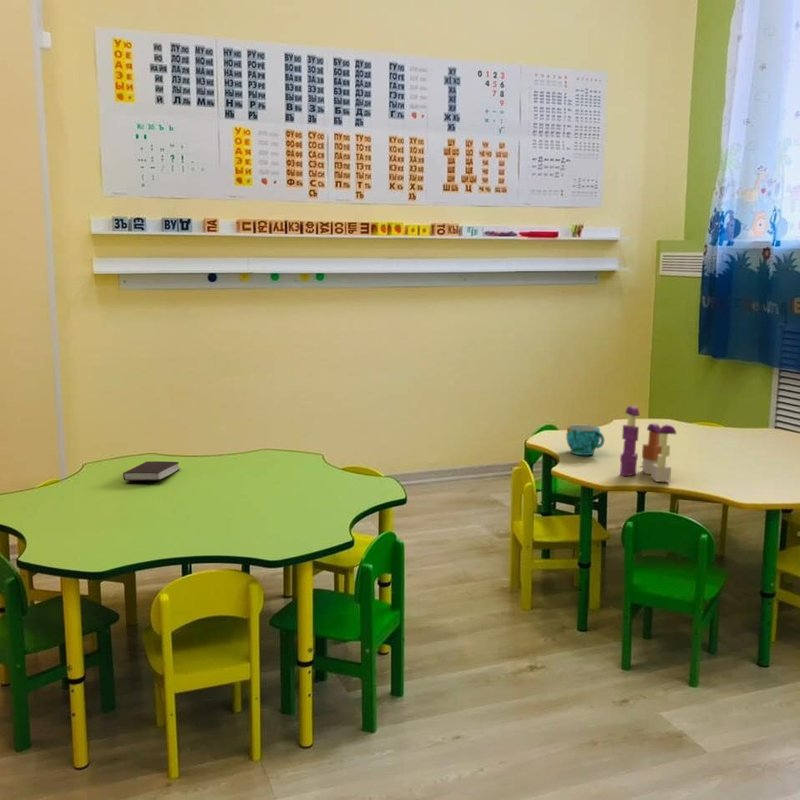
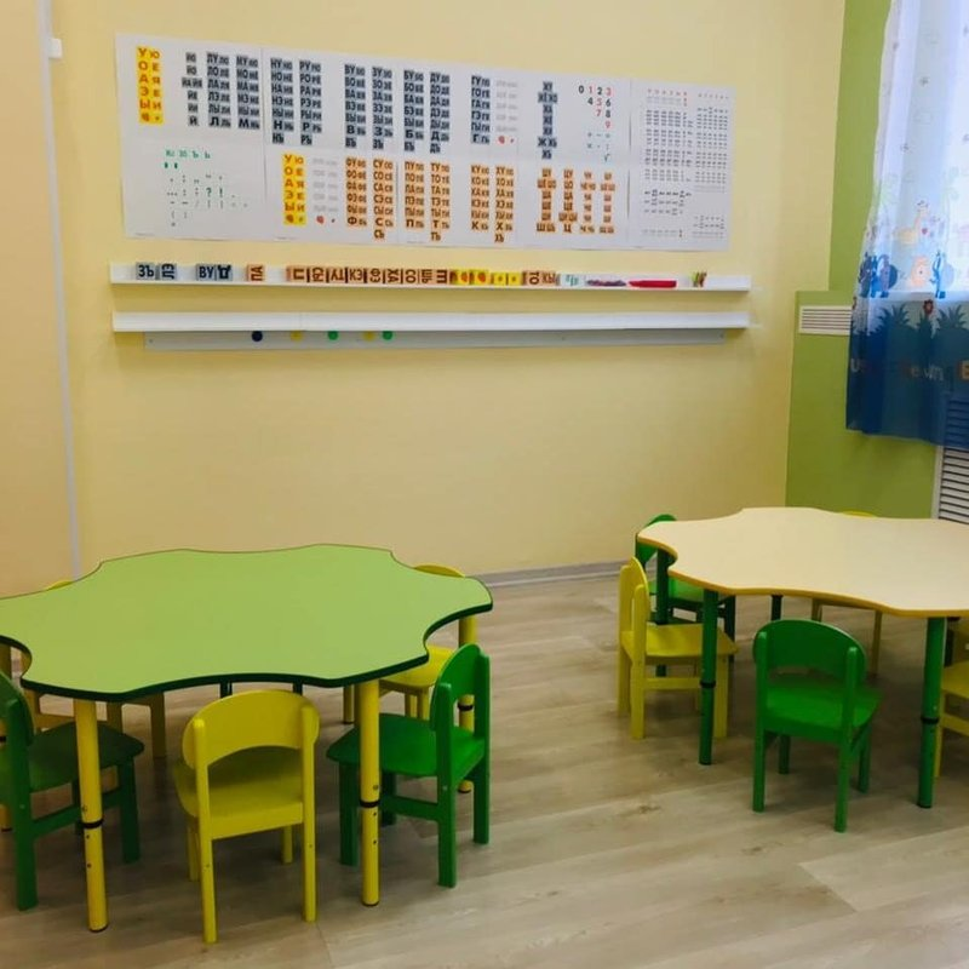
- book (152, 470)
- cup (585, 440)
- toy blocks (648, 440)
